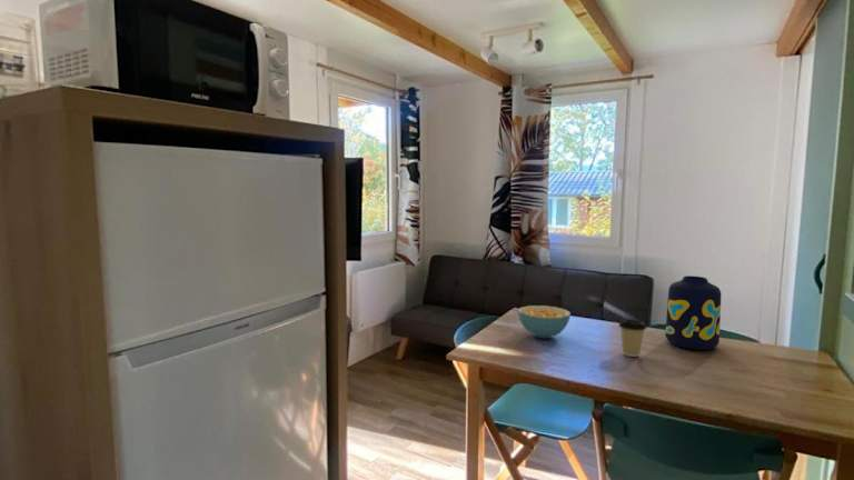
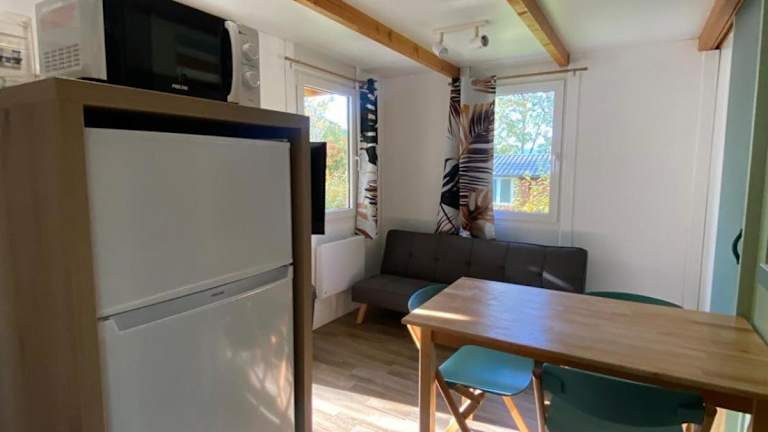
- coffee cup (632, 337)
- vase (693, 310)
- cereal bowl (543, 323)
